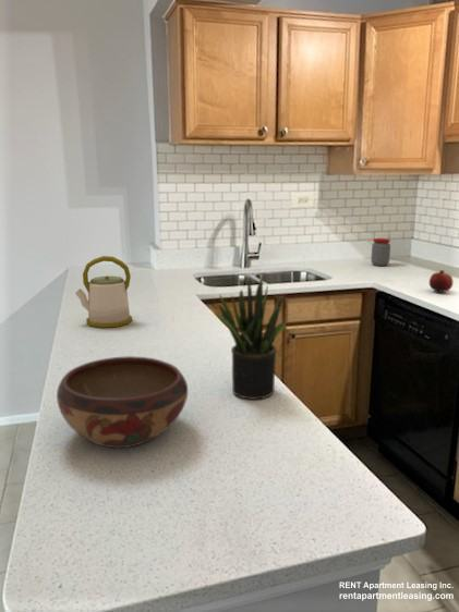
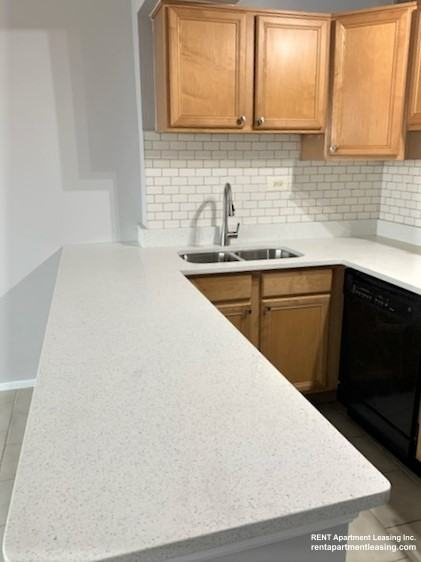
- fruit (440, 281)
- jar (381, 252)
- decorative bowl (124, 403)
- kettle (102, 289)
- potted plant (247, 338)
